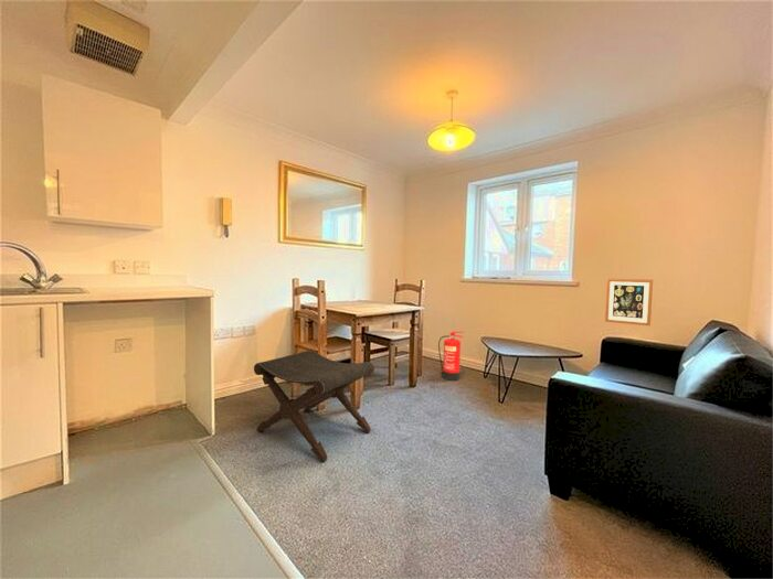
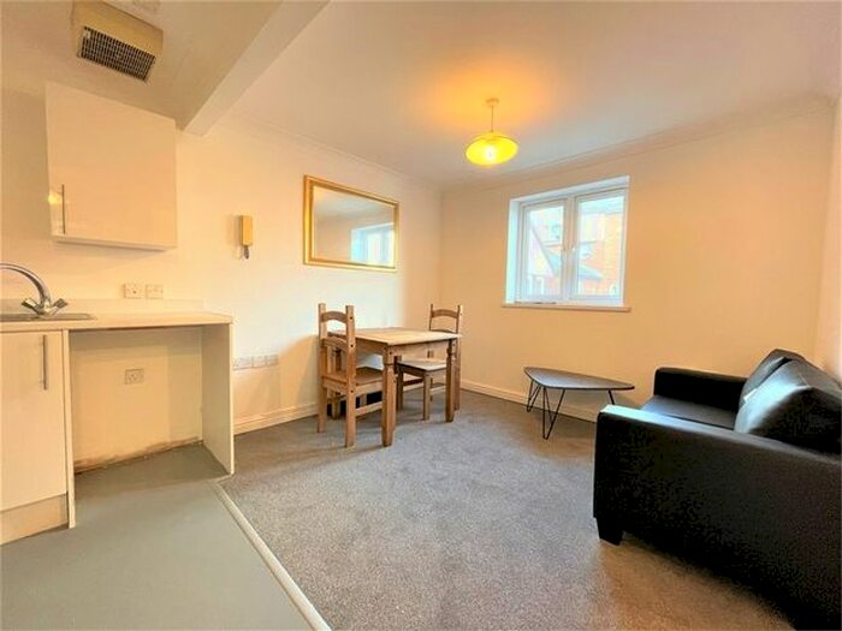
- fire extinguisher (451, 354)
- footstool (314, 396)
- wall art (627, 301)
